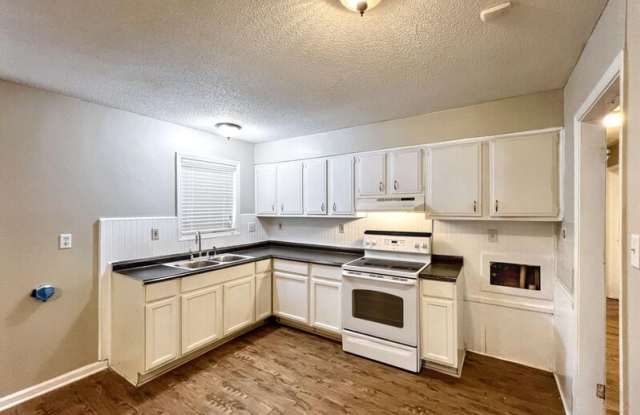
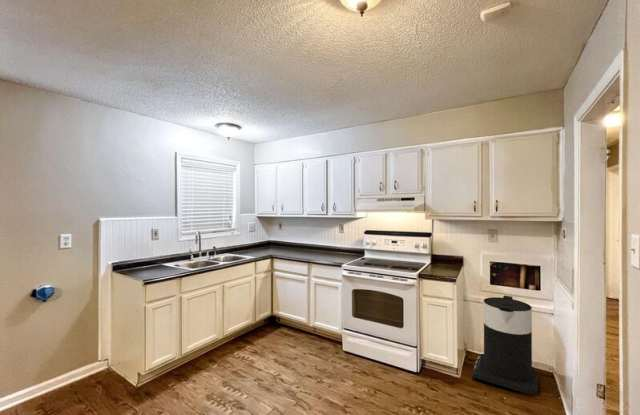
+ trash can (504, 338)
